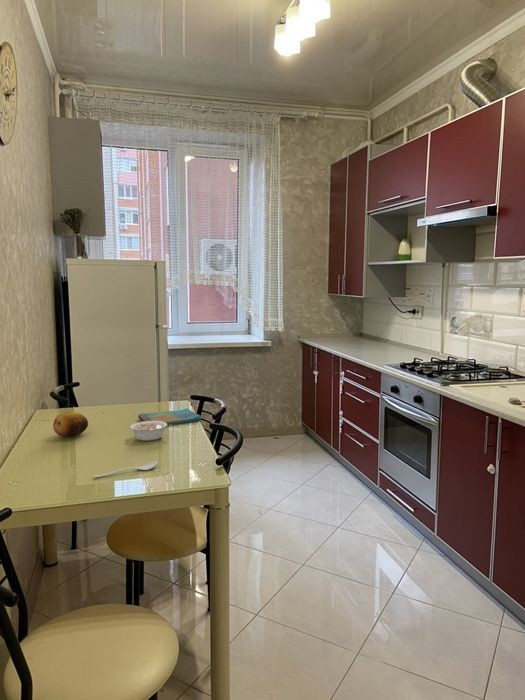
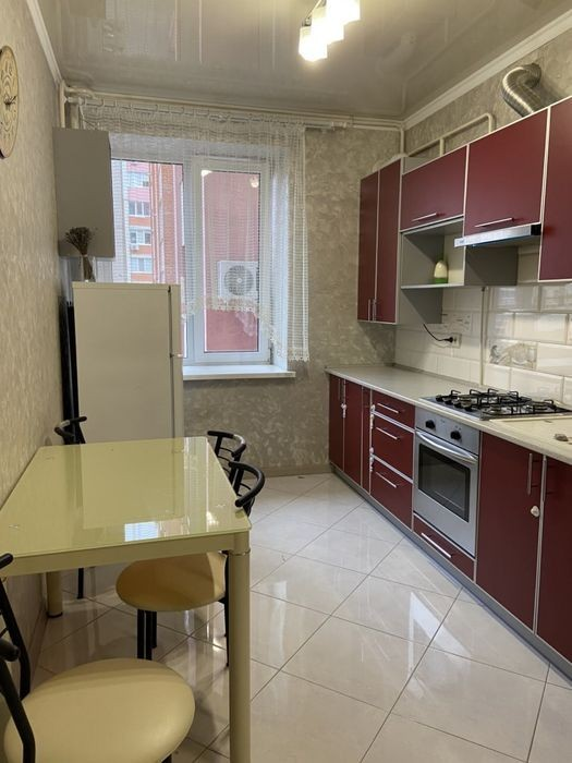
- spoon (126, 468)
- legume (150, 430)
- fruit (70, 423)
- dish towel (169, 417)
